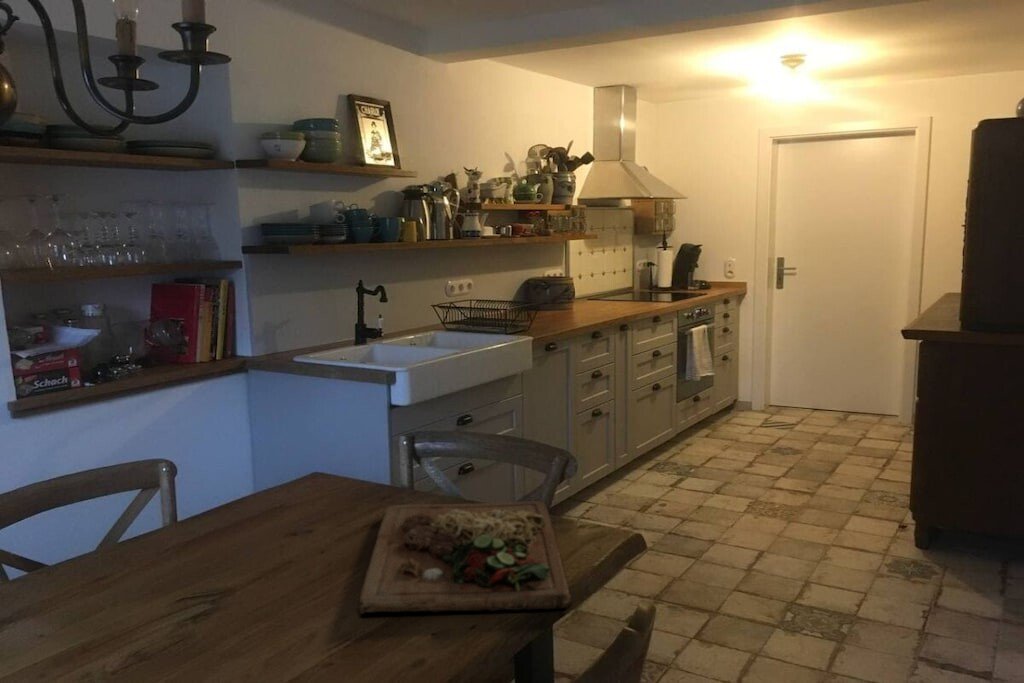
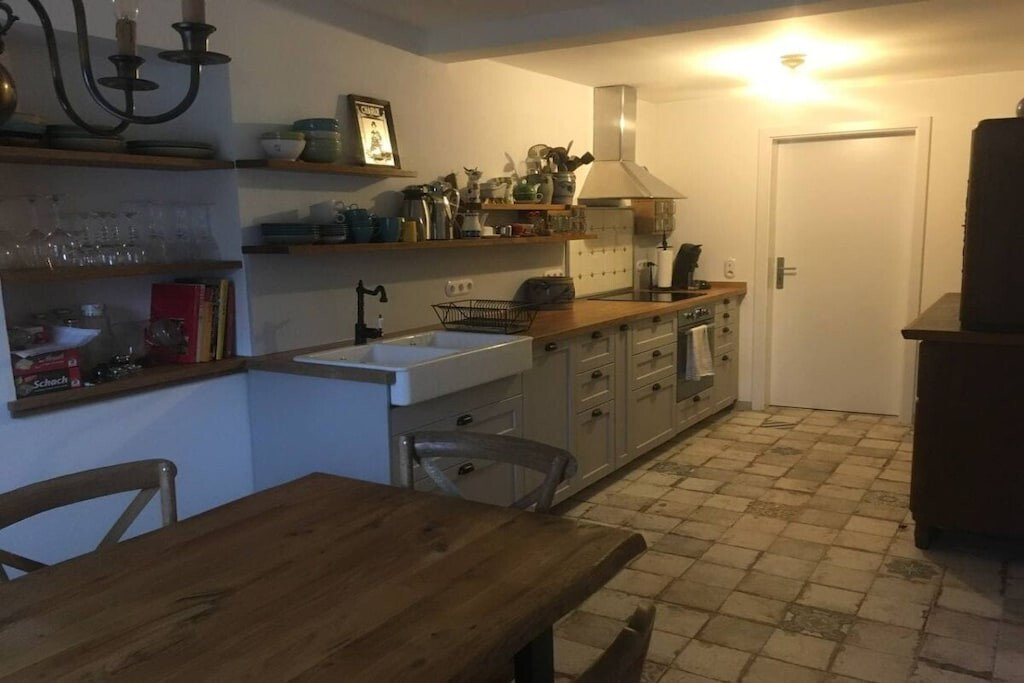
- cutting board (466, 535)
